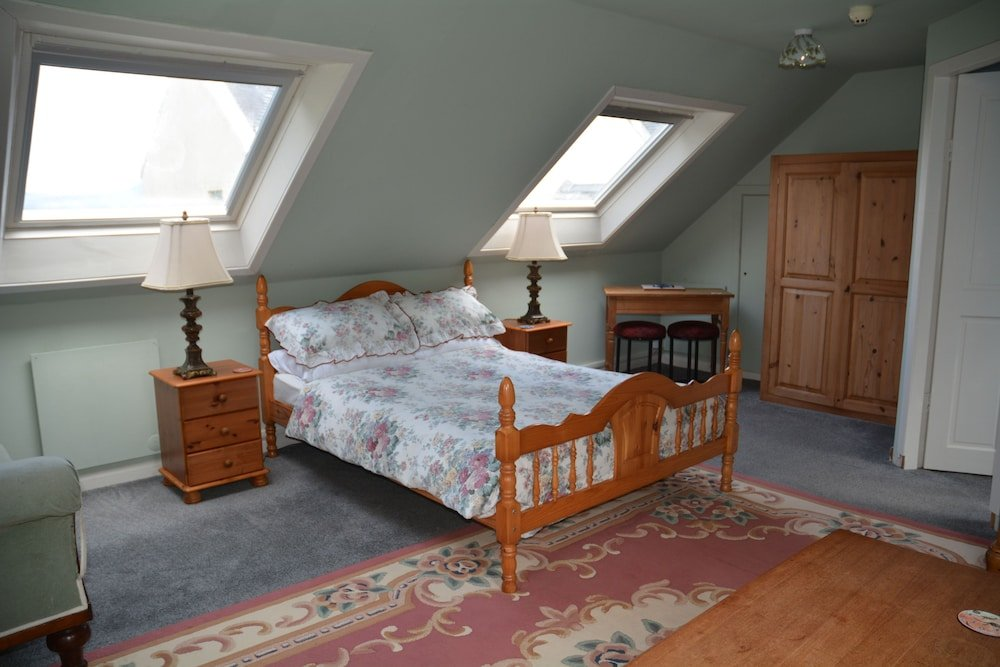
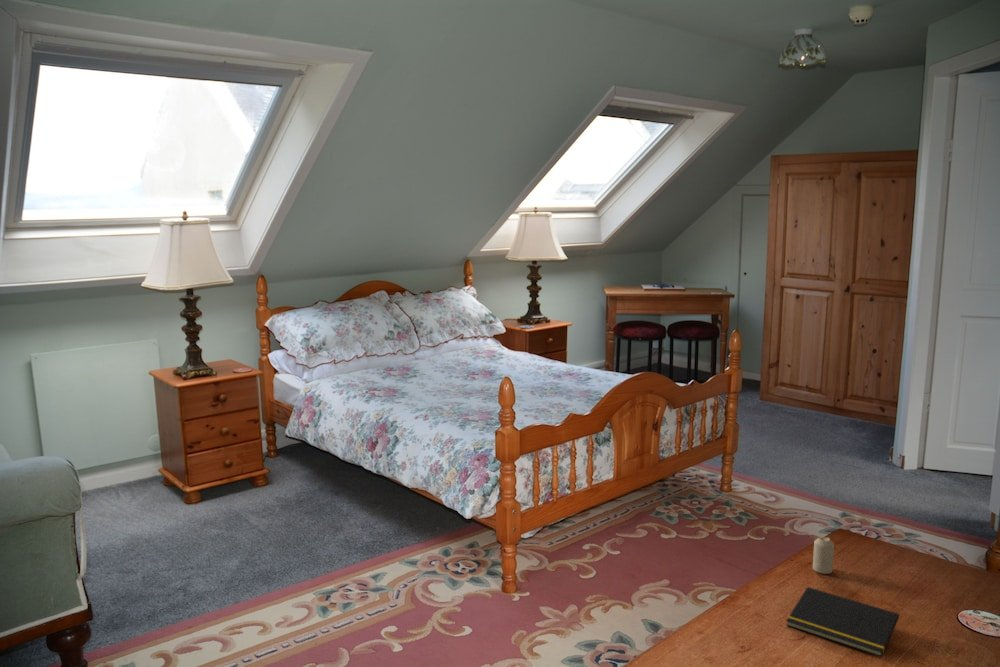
+ candle (823, 554)
+ notepad (842, 619)
